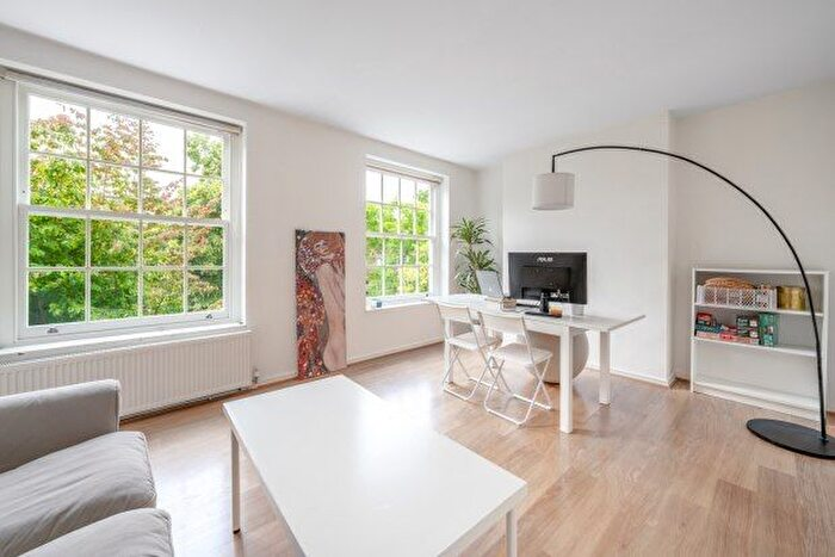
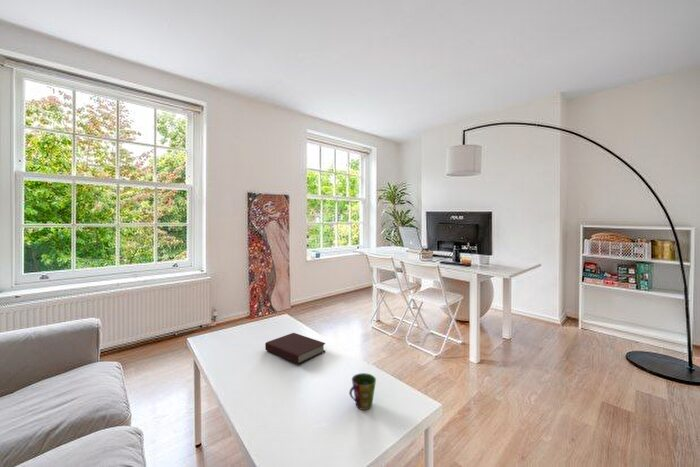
+ book (295, 346)
+ cup (361, 393)
